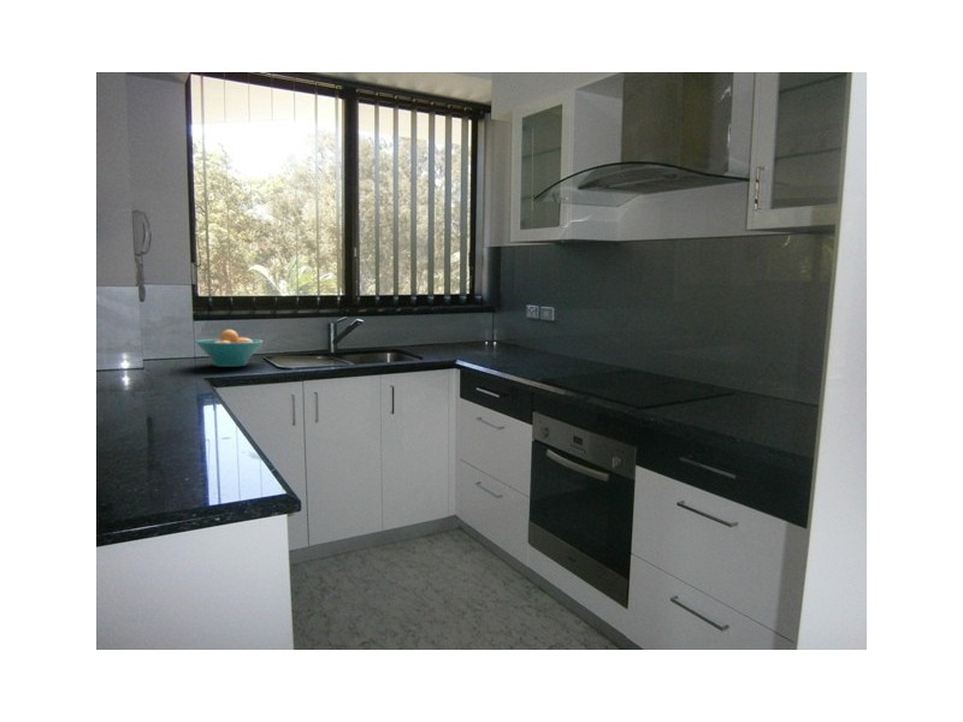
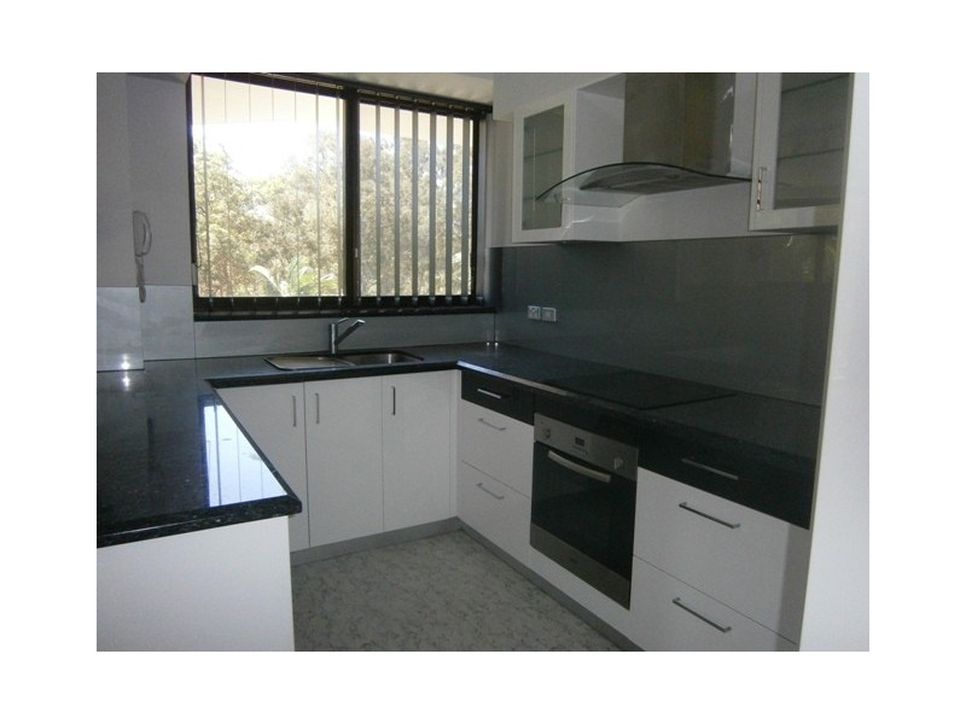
- fruit bowl (230, 347)
